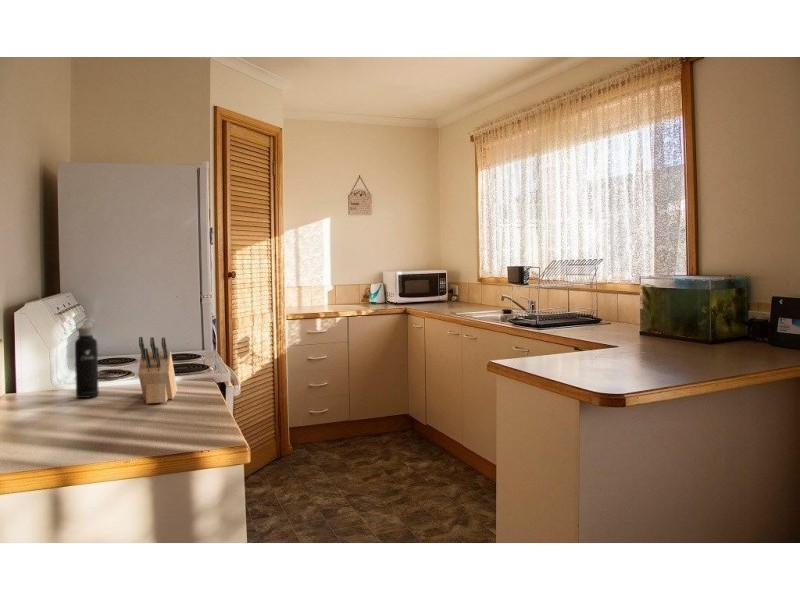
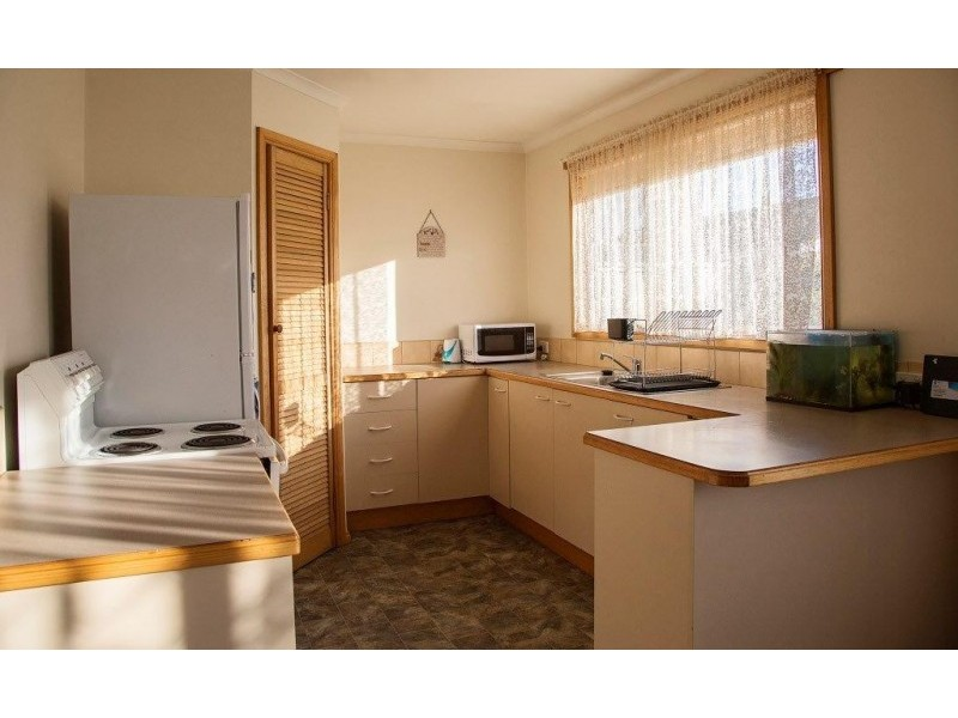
- water bottle (86, 358)
- knife block (157, 367)
